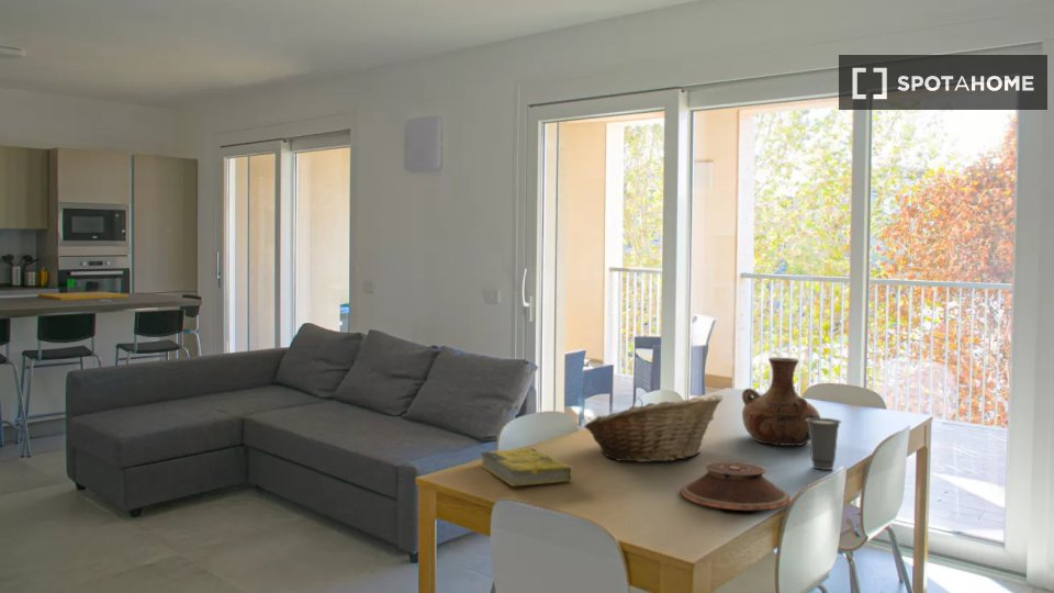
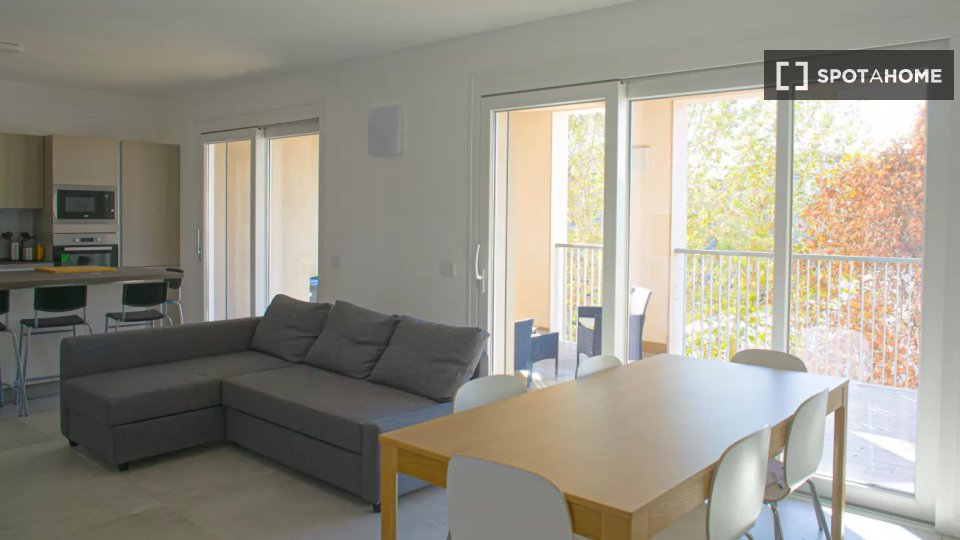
- plate (735, 482)
- cup (822, 444)
- vase (781, 399)
- book (524, 465)
- fruit basket (654, 423)
